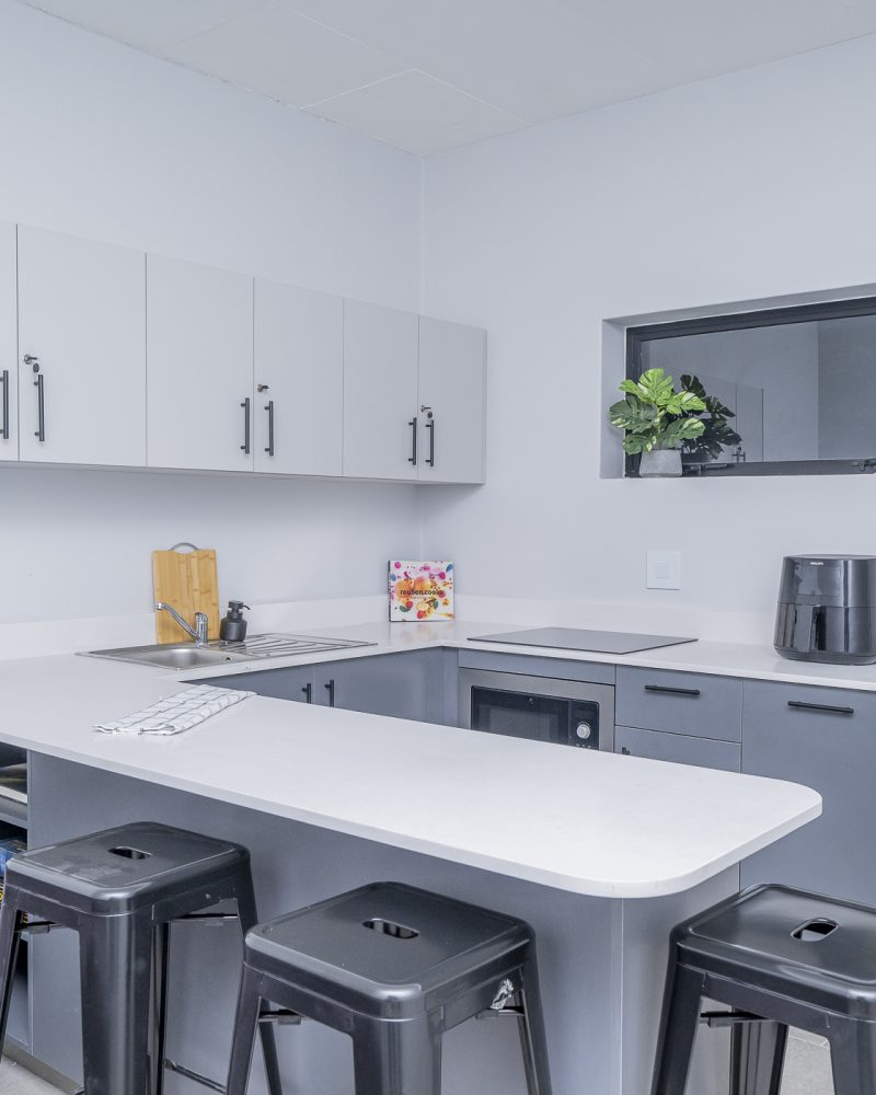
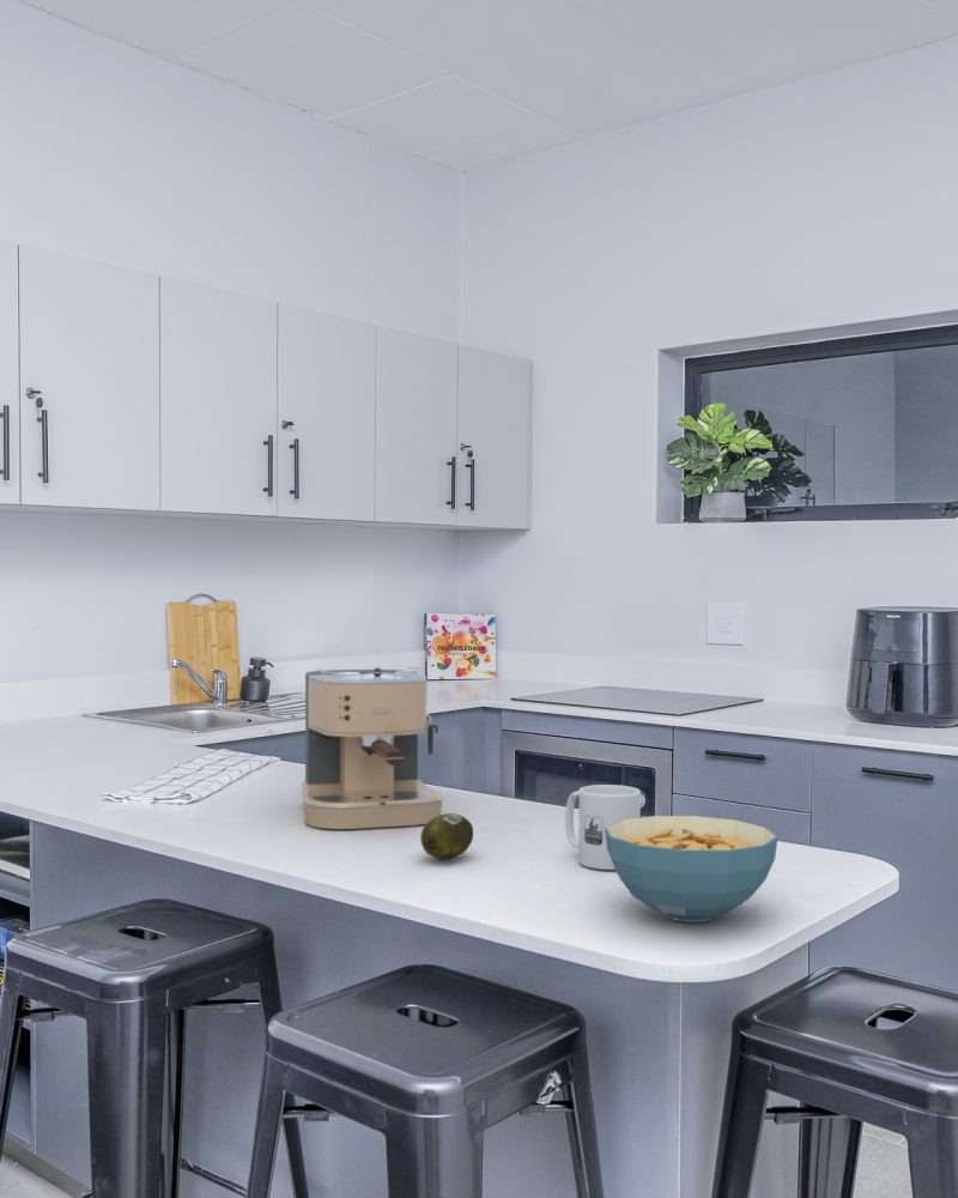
+ cereal bowl (689, 873)
+ mug (599, 823)
+ fruit (447, 836)
+ coffee maker (370, 740)
